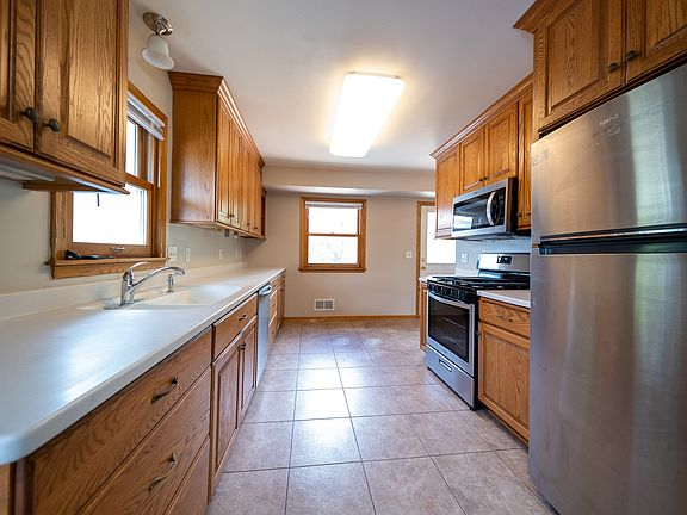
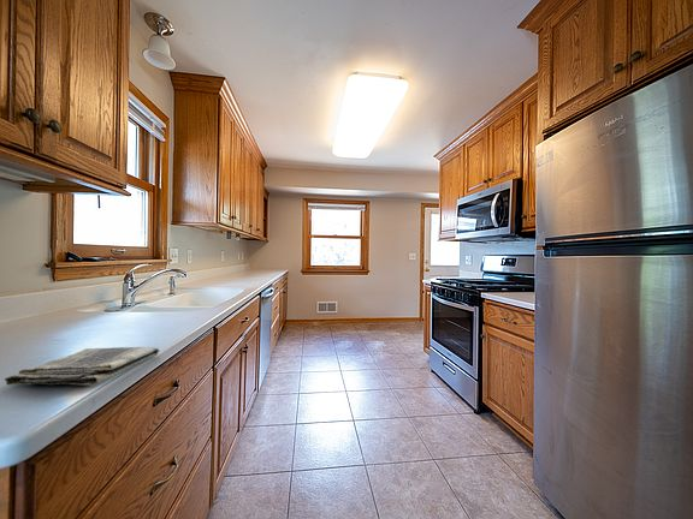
+ dish towel (91, 360)
